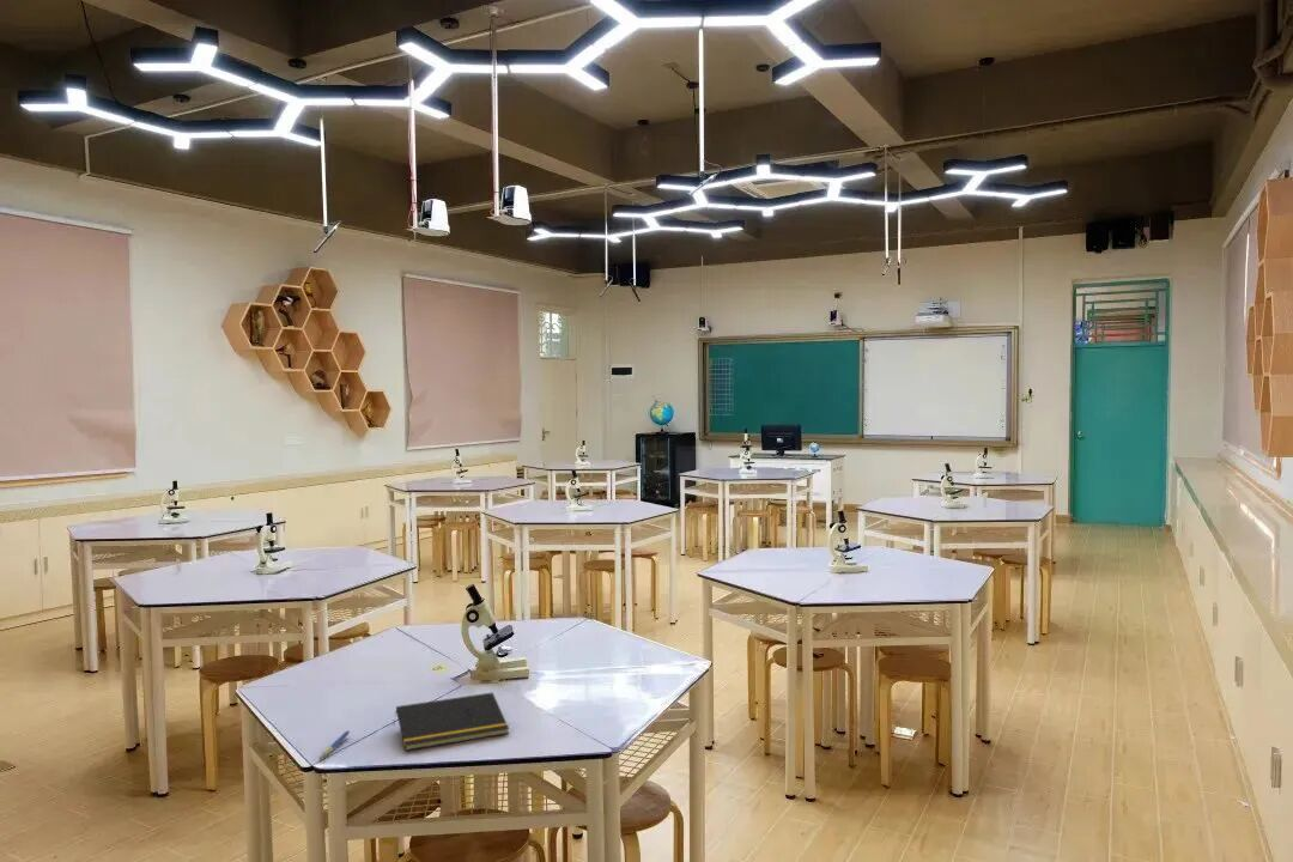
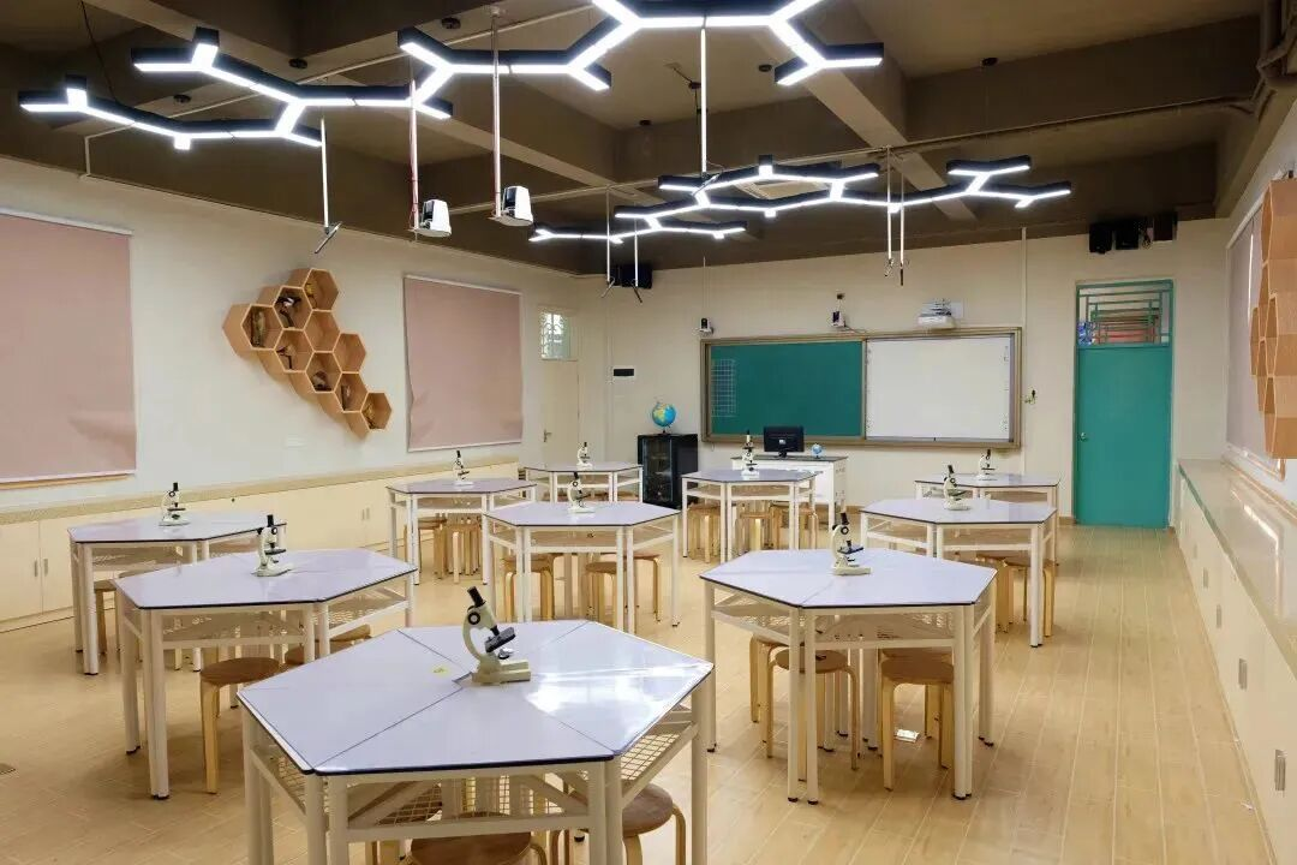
- pen (334, 745)
- notepad (451, 720)
